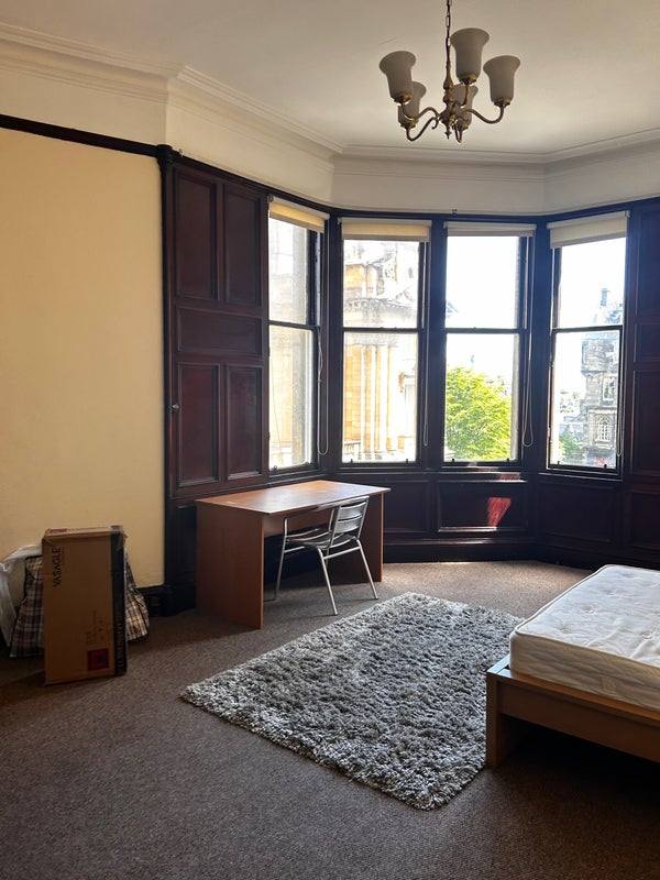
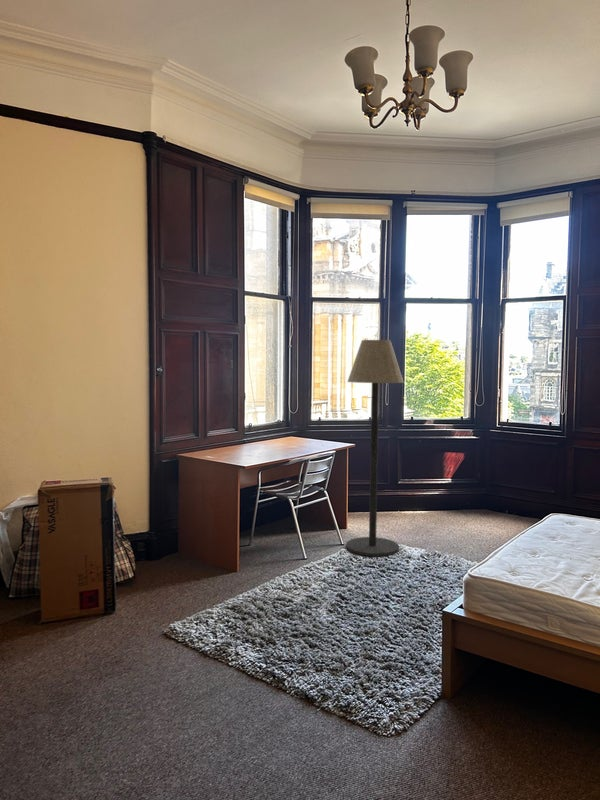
+ floor lamp (374, 445)
